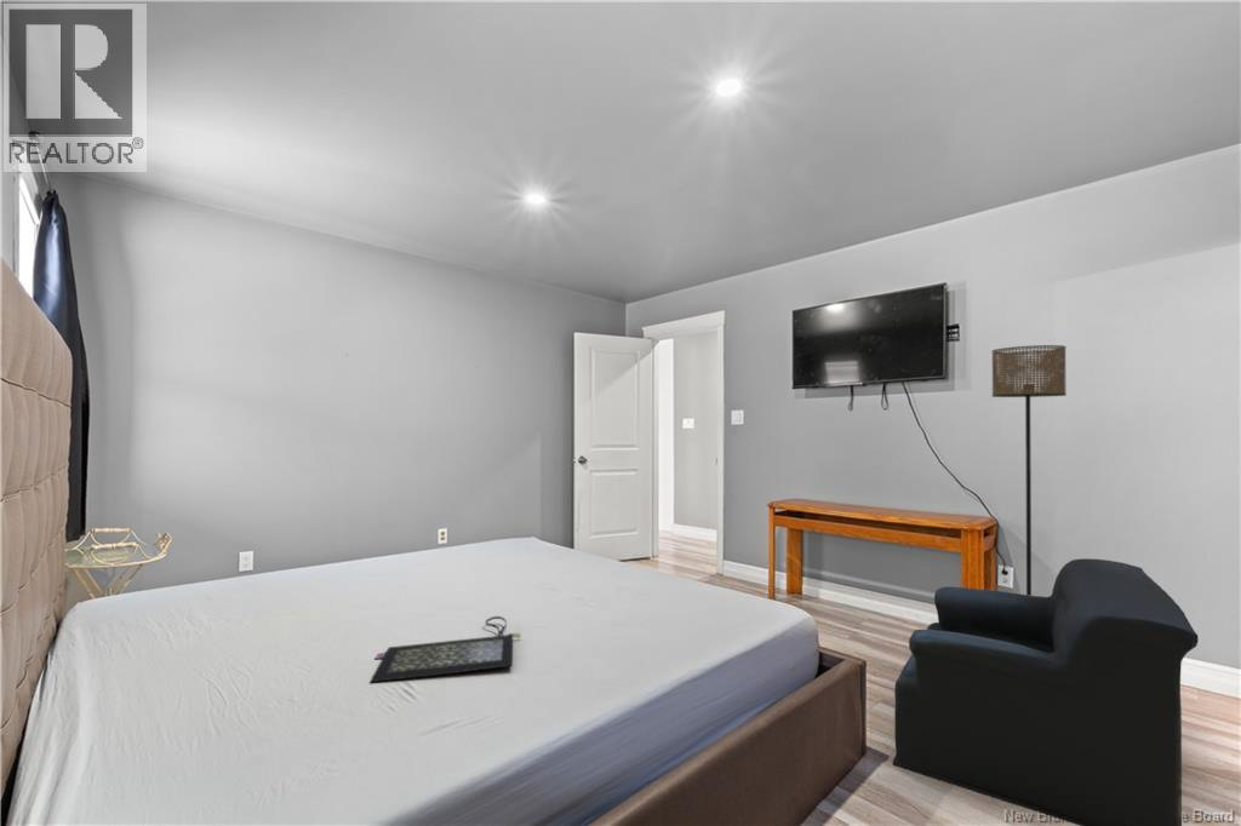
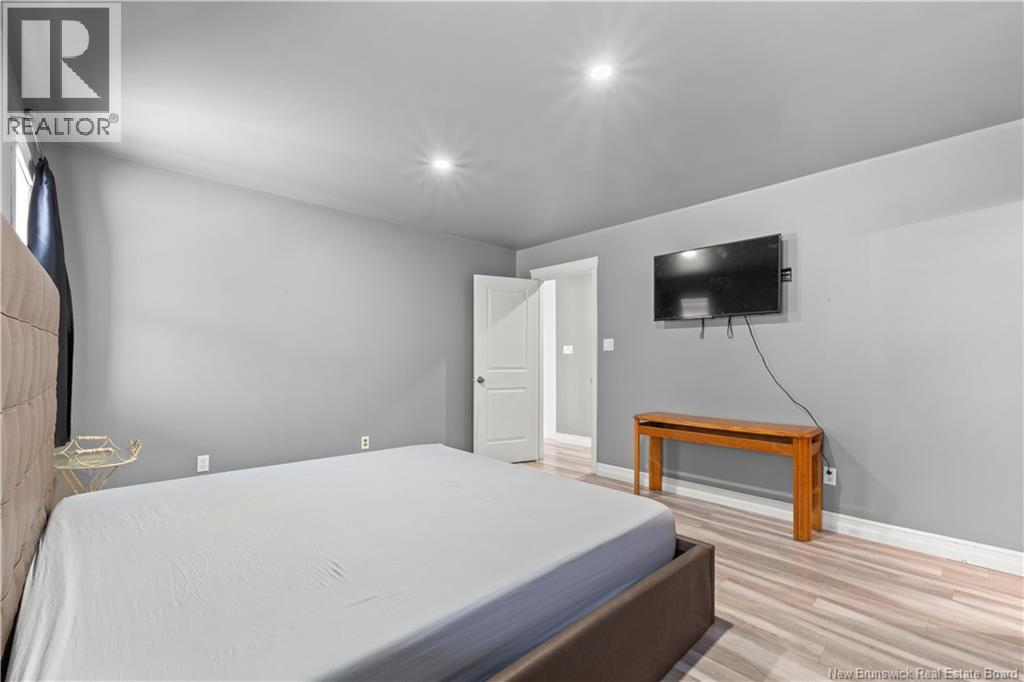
- armchair (1028, 658)
- clutch bag (454, 653)
- floor lamp (1028, 503)
